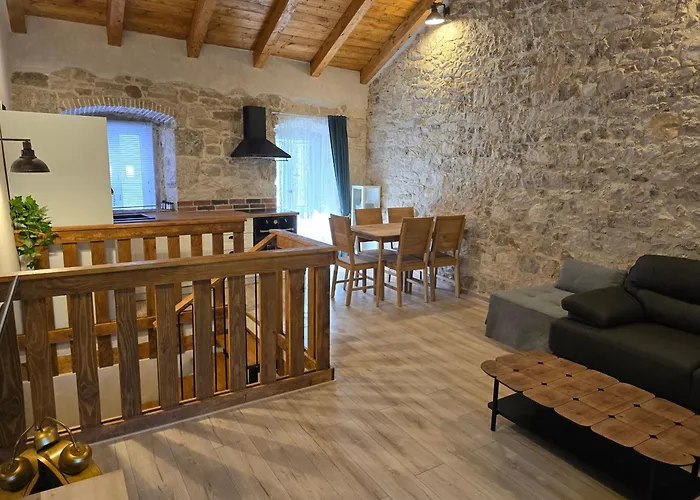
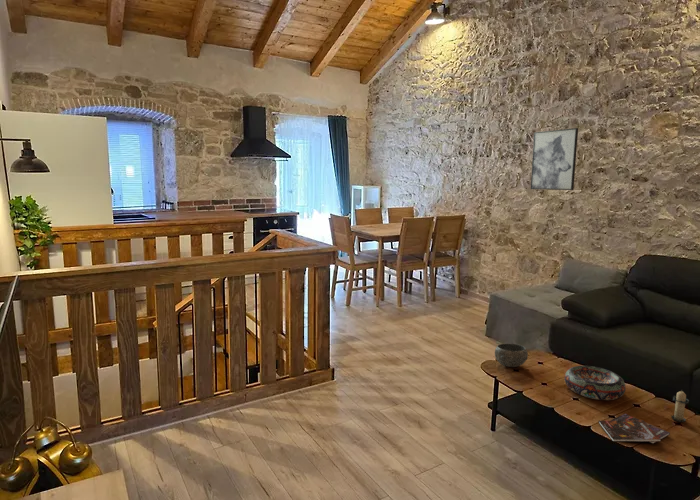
+ bowl (511, 356)
+ booklet (631, 425)
+ wall art (553, 160)
+ decorative bowl (594, 382)
+ candle (680, 404)
